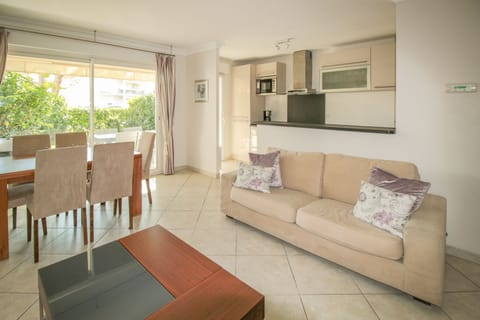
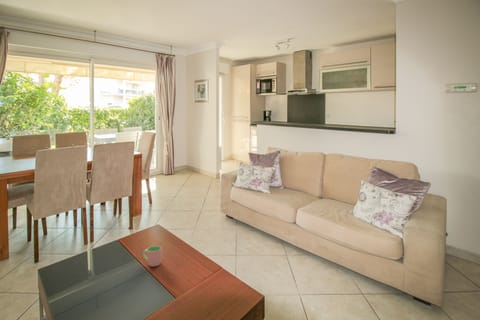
+ cup (152, 256)
